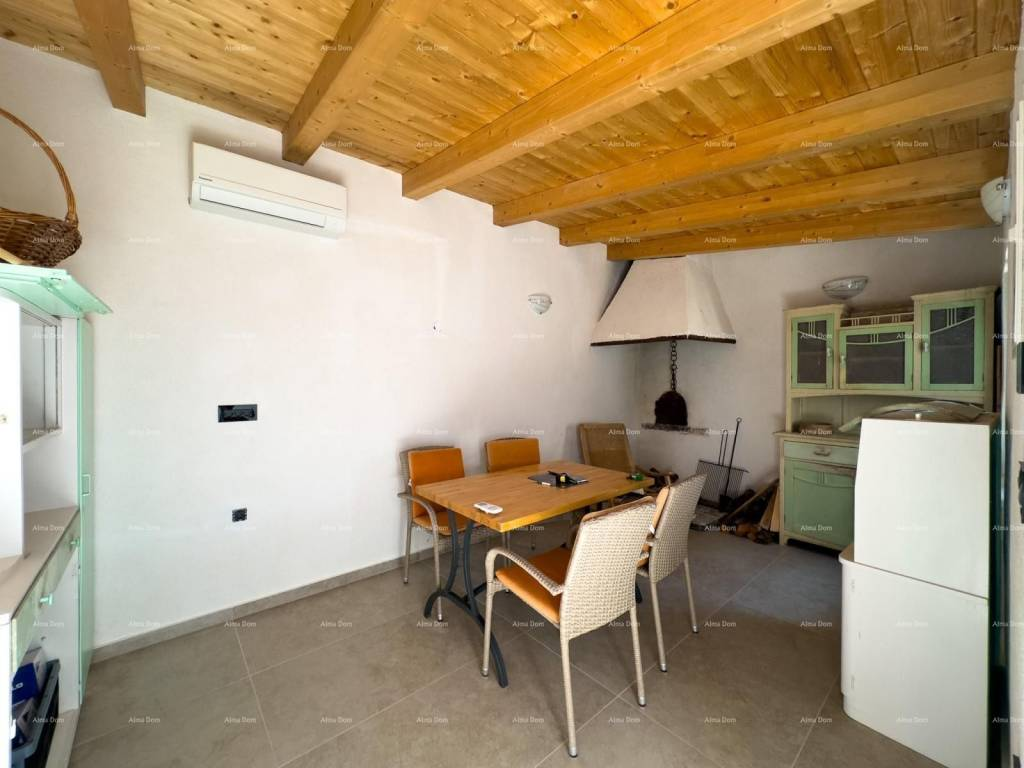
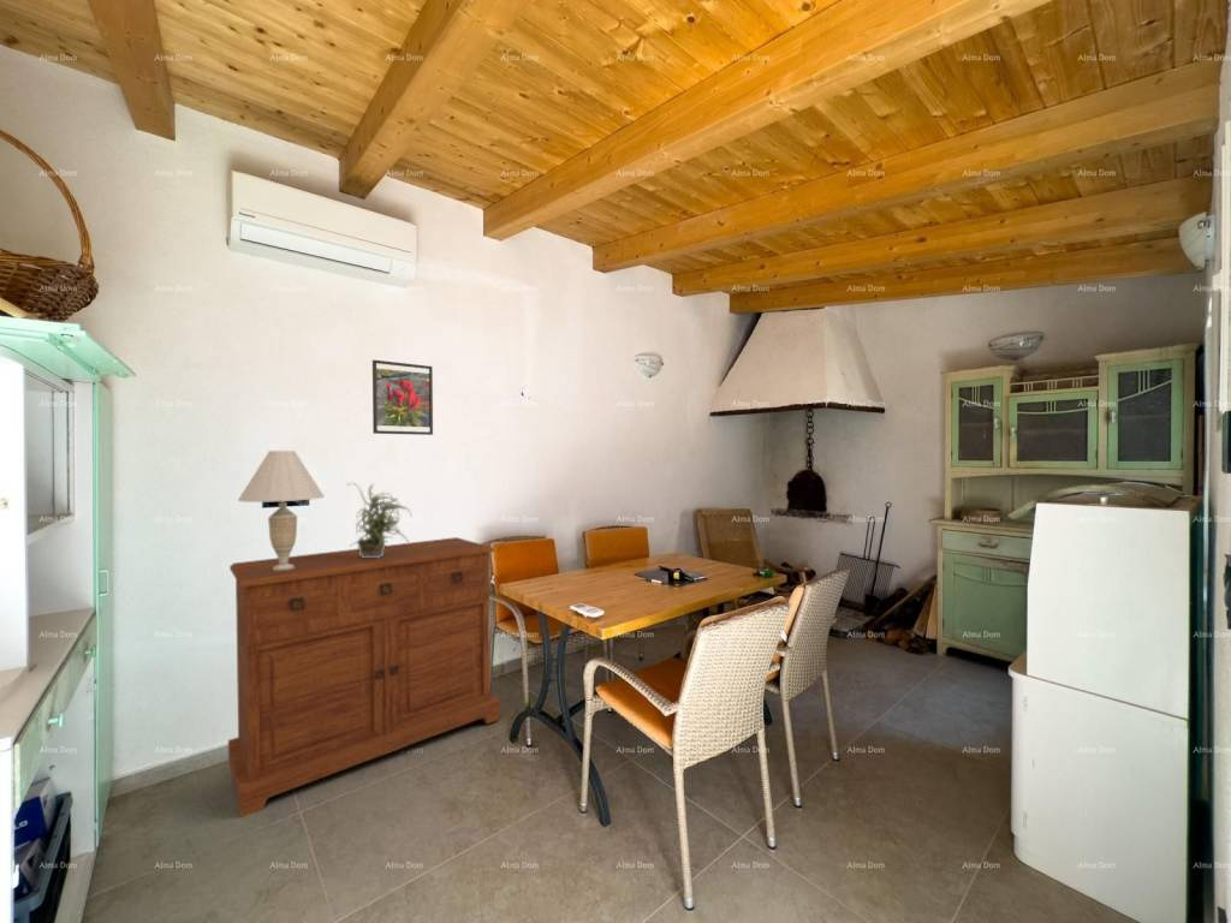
+ table lamp (283, 508)
+ sideboard (373, 647)
+ potted plant (376, 518)
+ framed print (403, 398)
